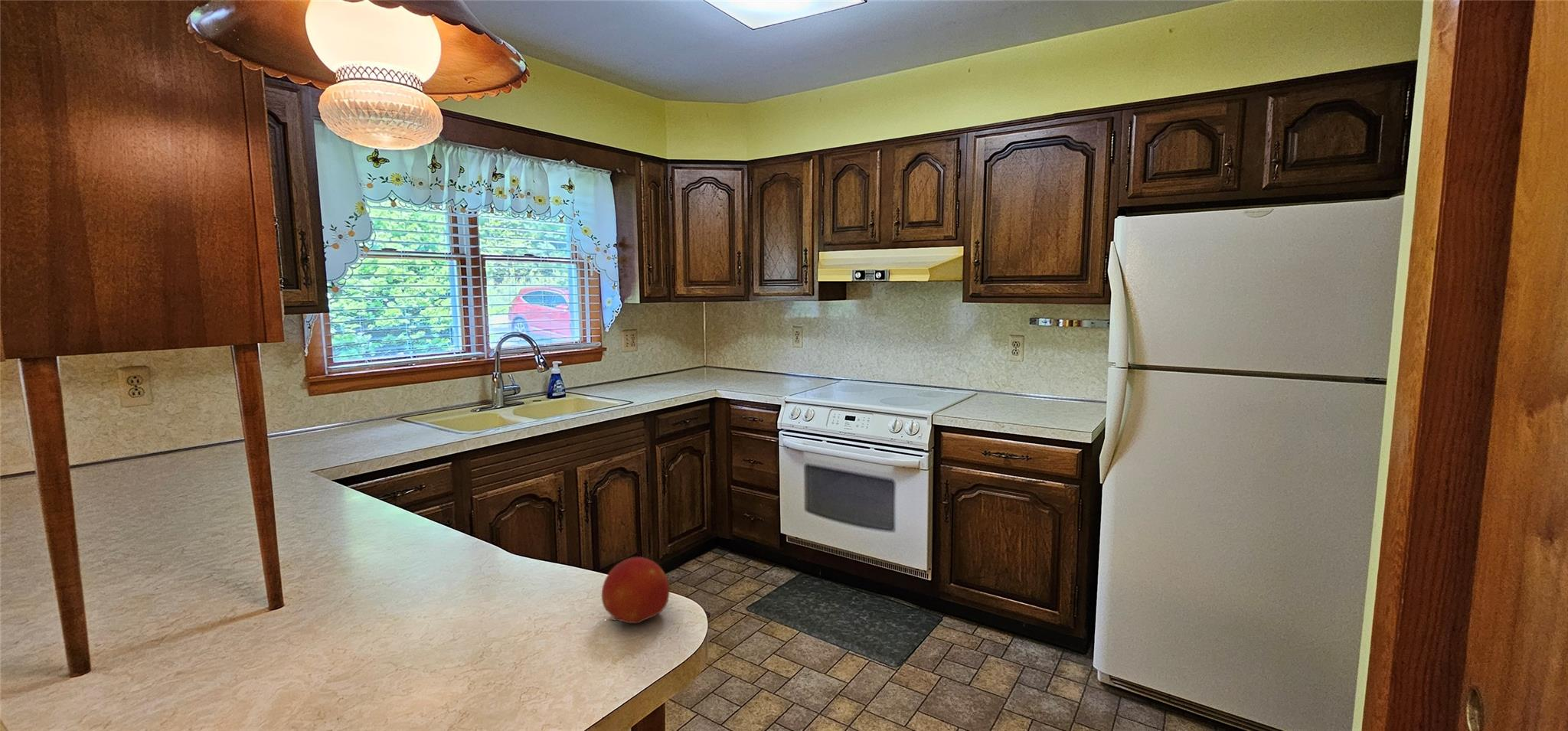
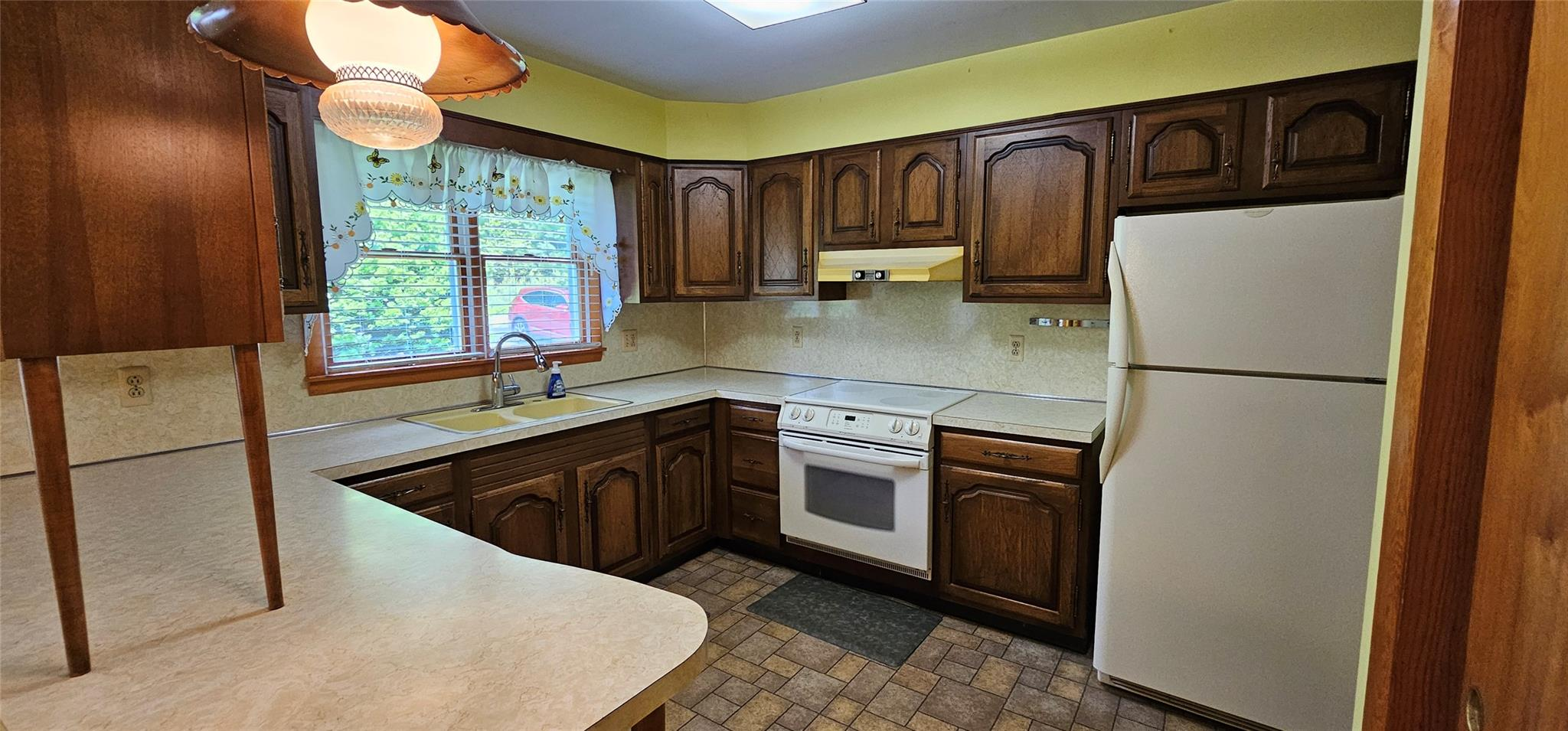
- fruit (635, 588)
